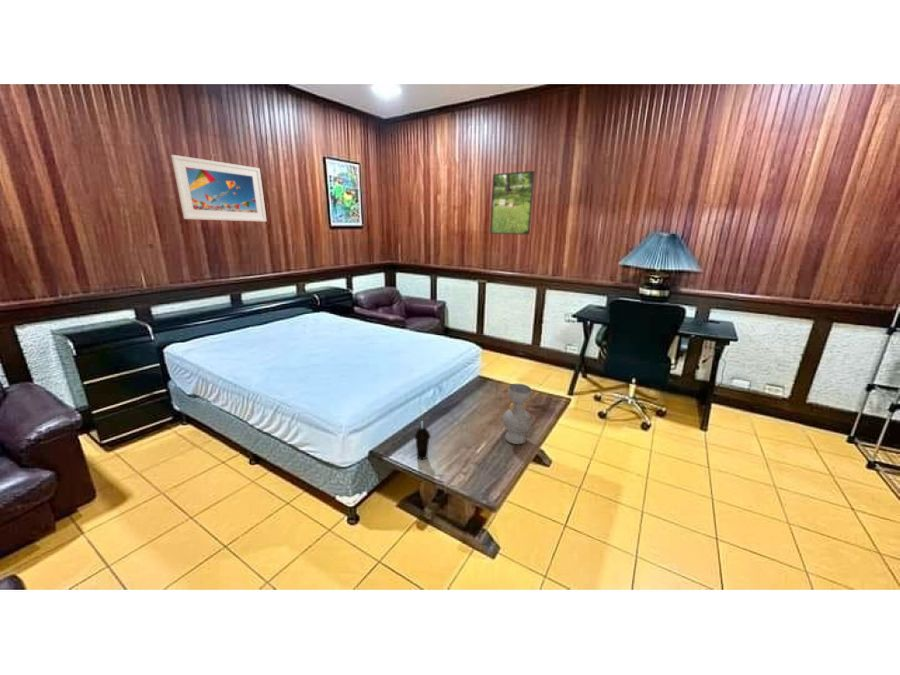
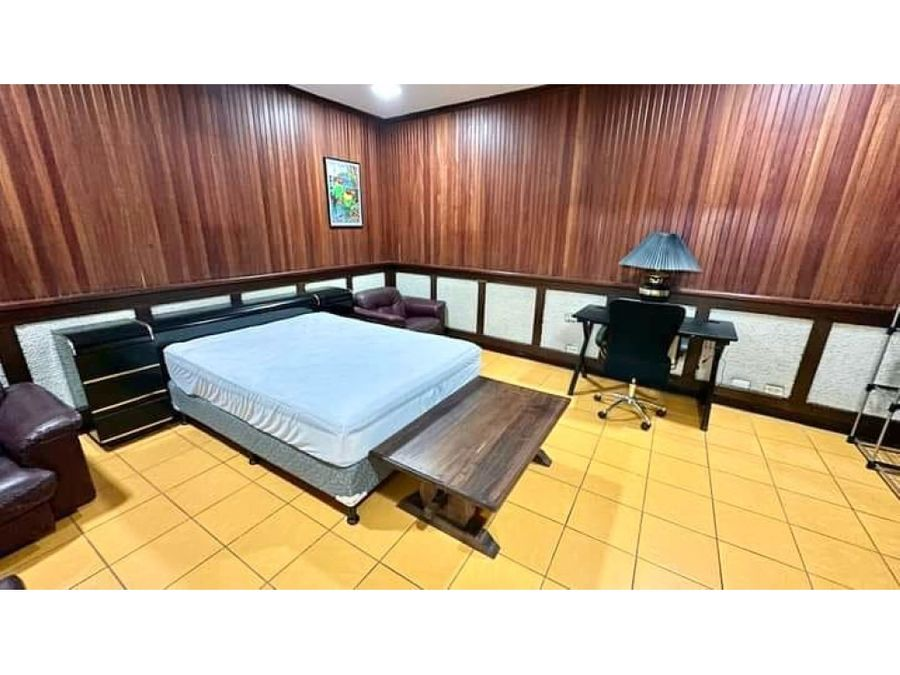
- cup (422, 439)
- decorative vase (517, 414)
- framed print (511, 204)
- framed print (224, 191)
